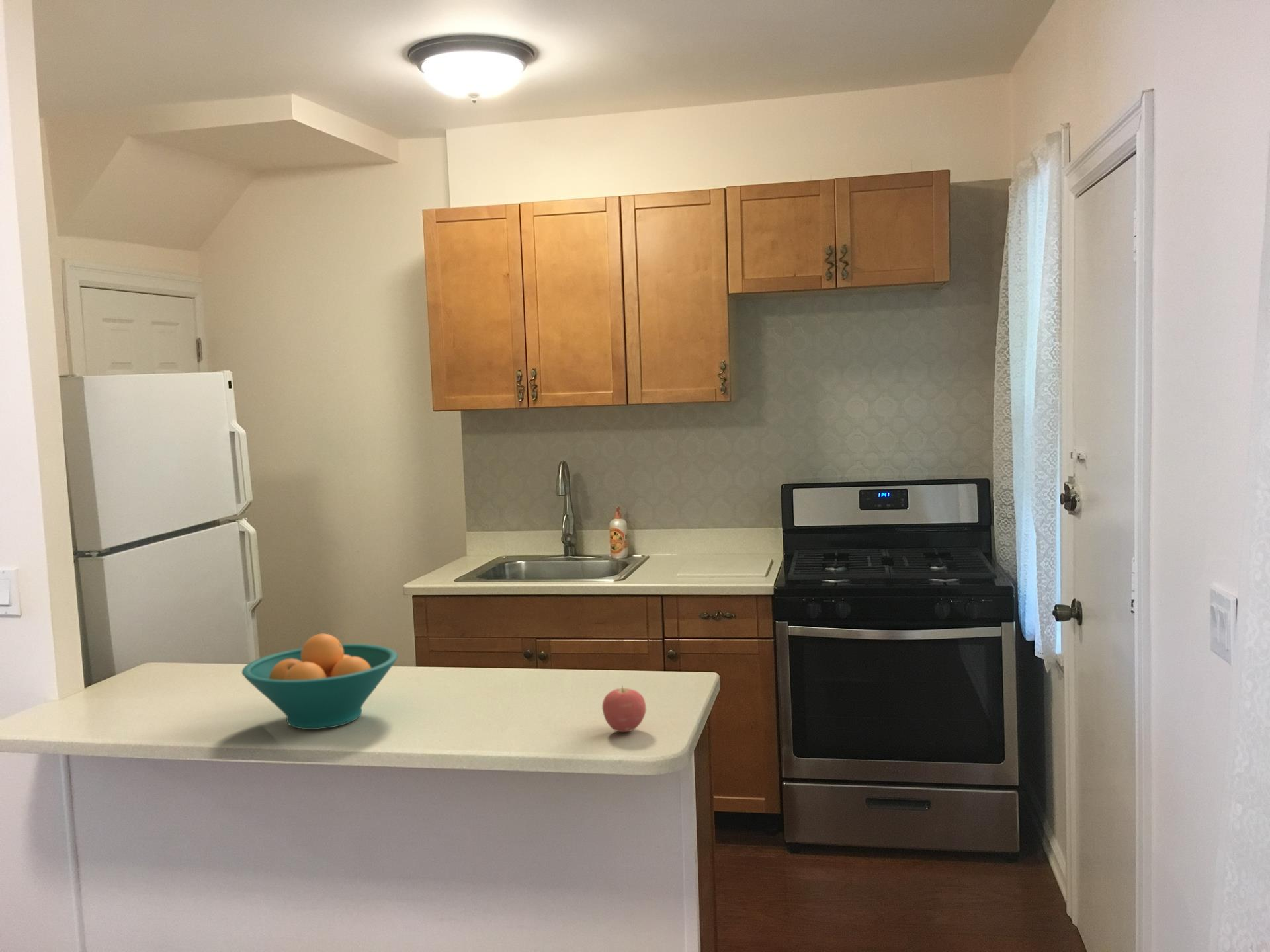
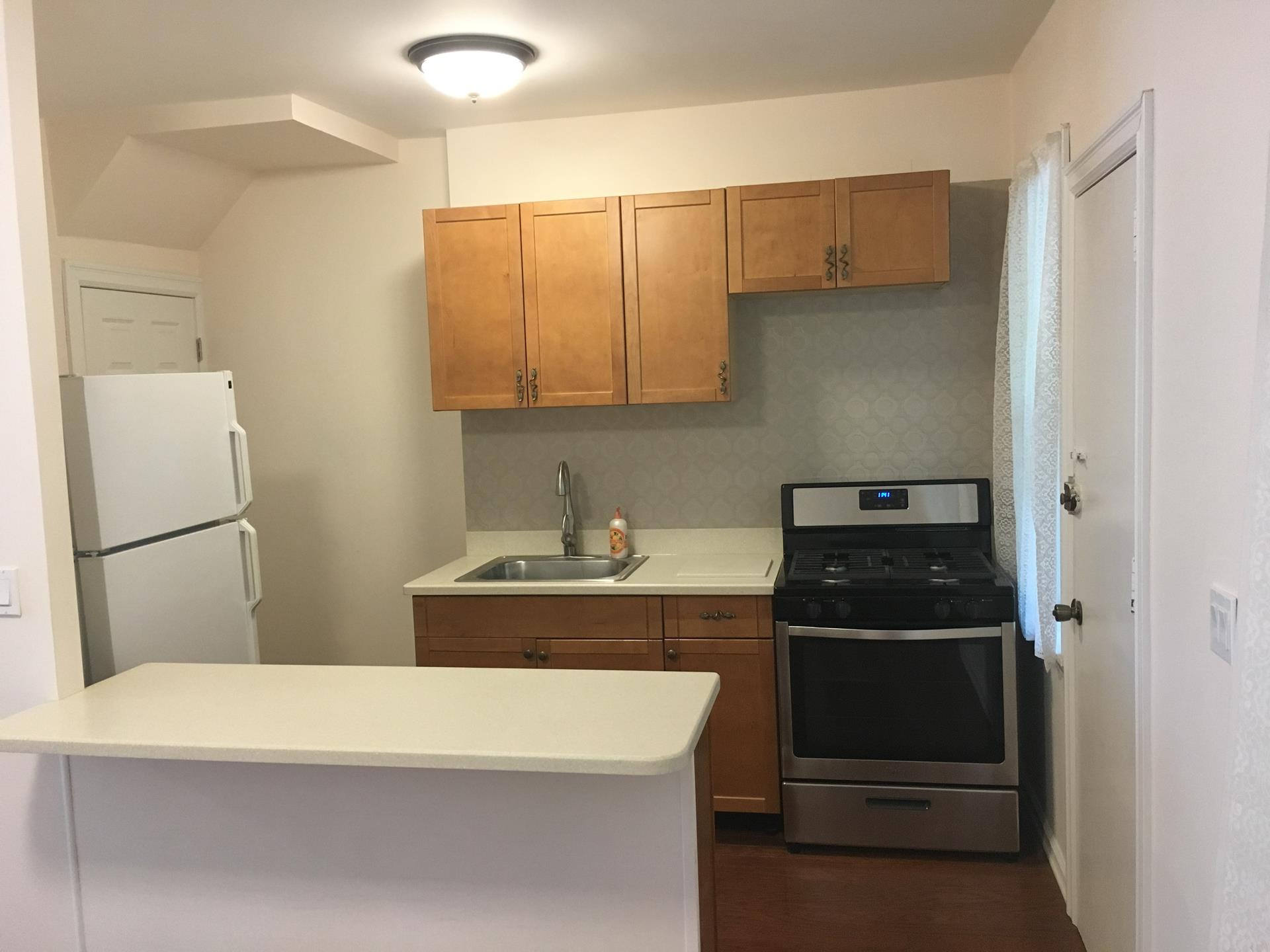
- fruit bowl (322, 677)
- apple (623, 707)
